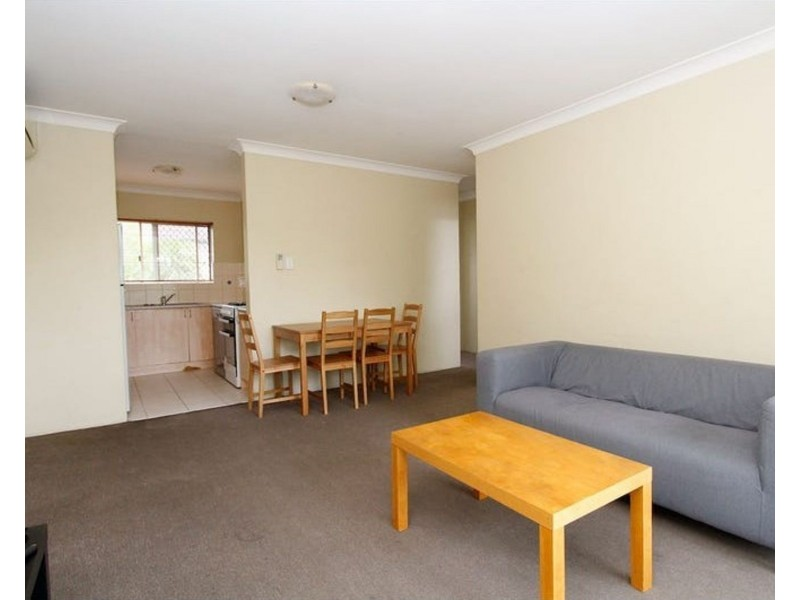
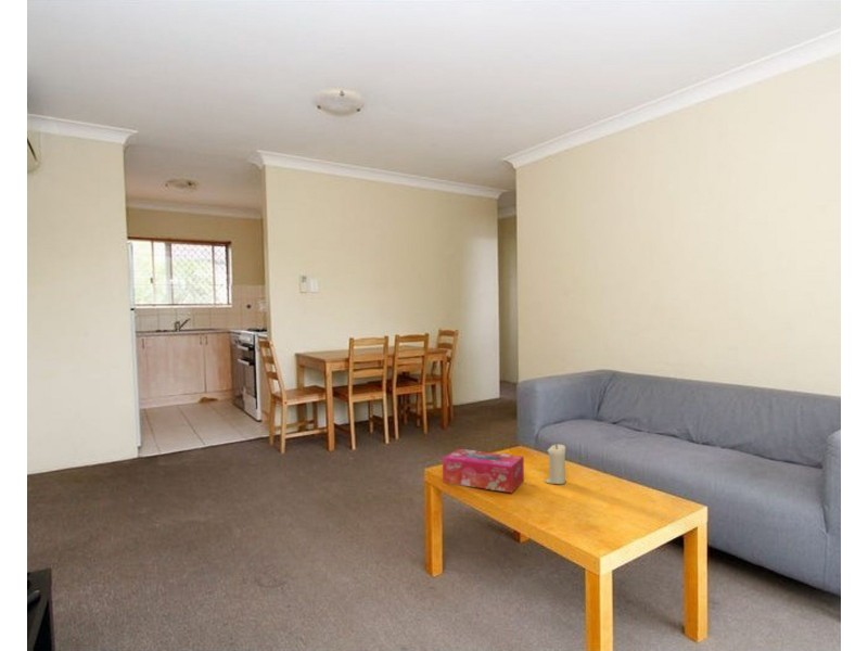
+ candle (556, 462)
+ tissue box (483, 469)
